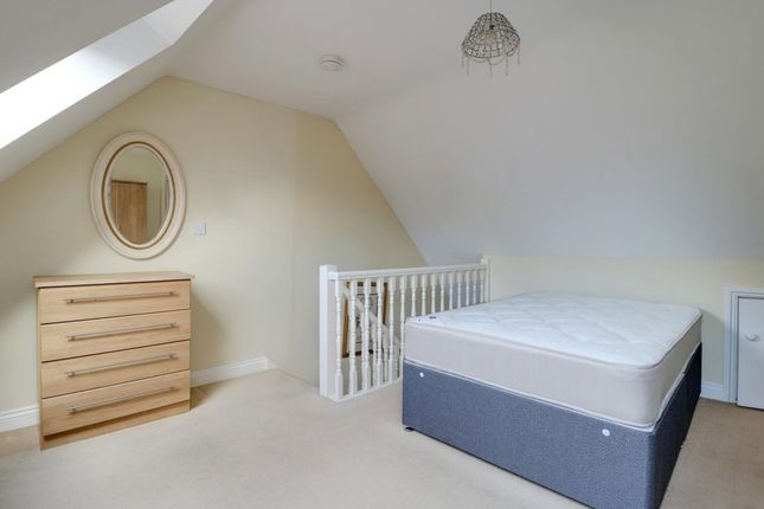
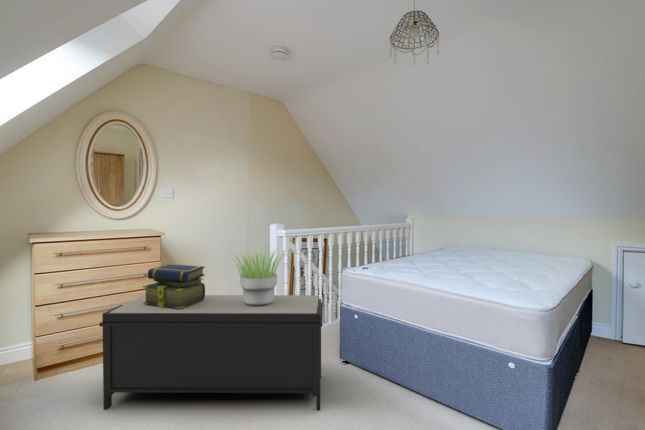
+ bench (222, 347)
+ stack of books (177, 284)
+ potted plant (258, 276)
